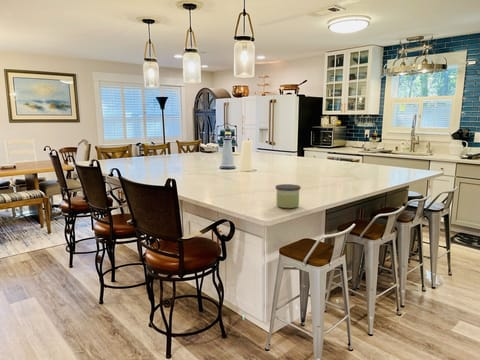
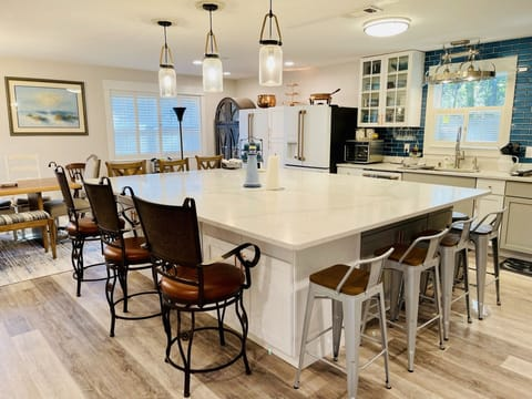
- candle (287, 196)
